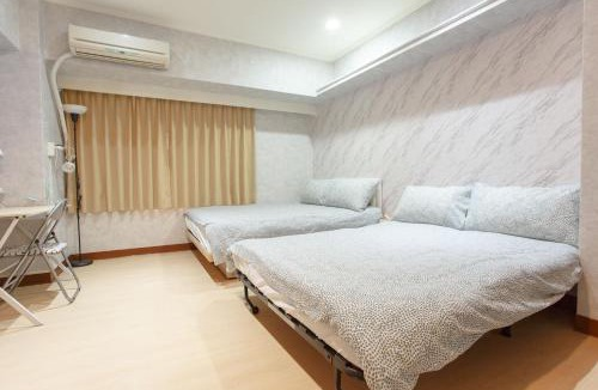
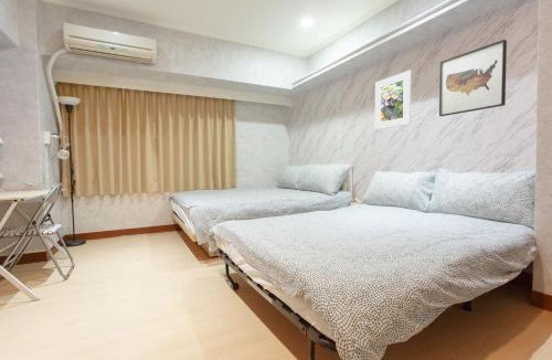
+ wall art (469, 82)
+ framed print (391, 102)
